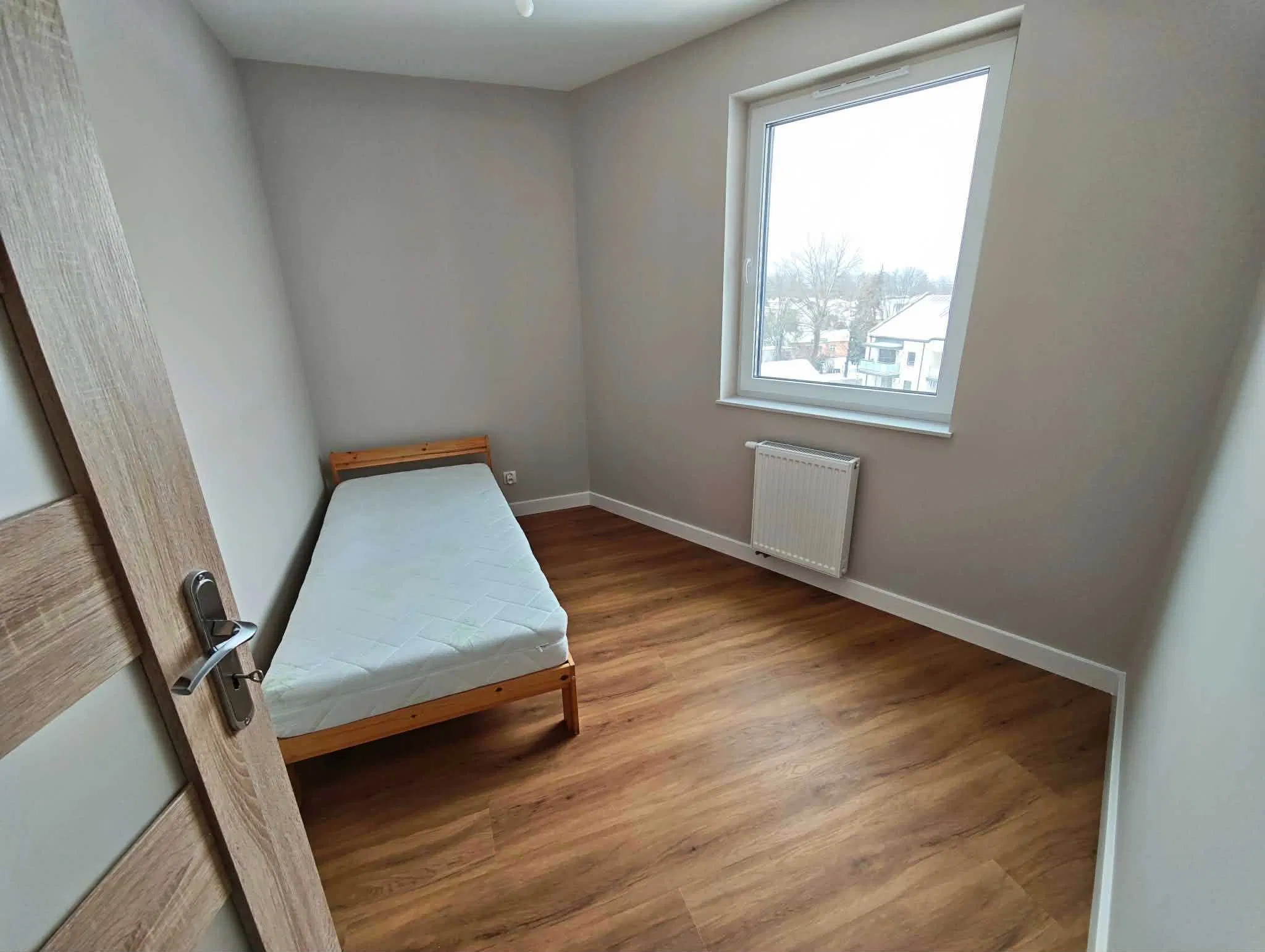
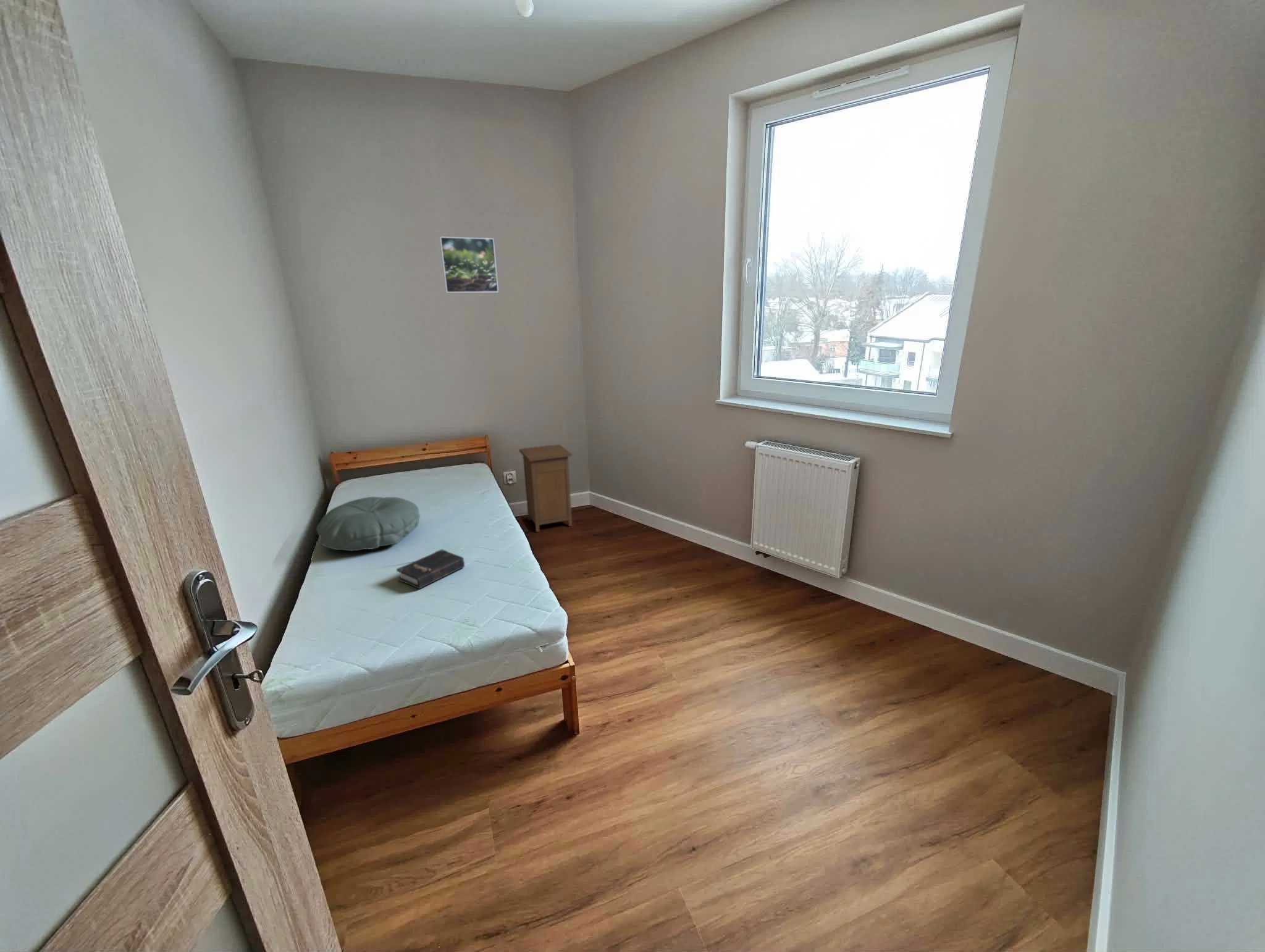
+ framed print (469, 265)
+ nightstand (545, 485)
+ pillow (371, 521)
+ hardback book (431, 568)
